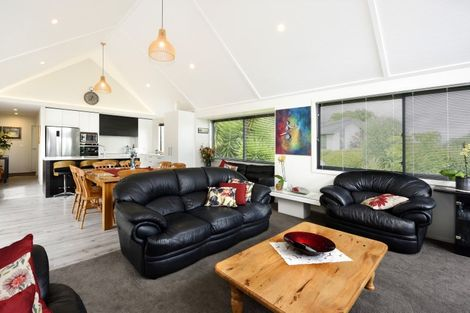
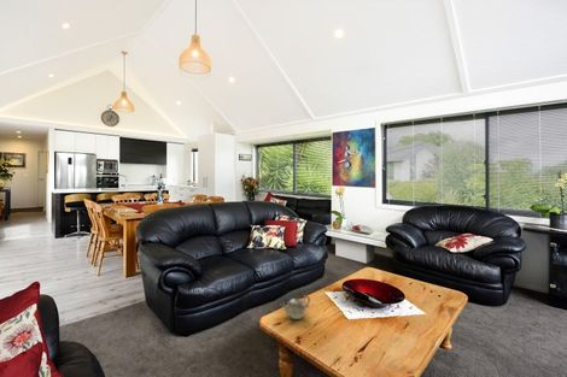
+ teapot (294, 306)
